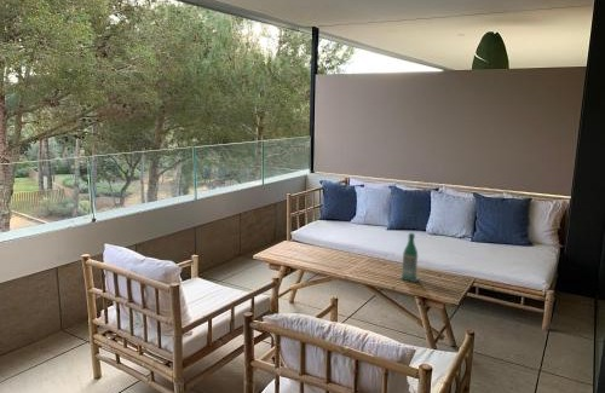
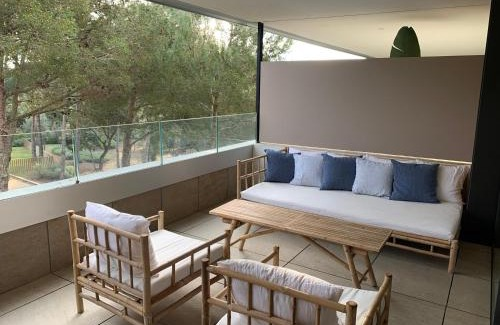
- bottle (410, 255)
